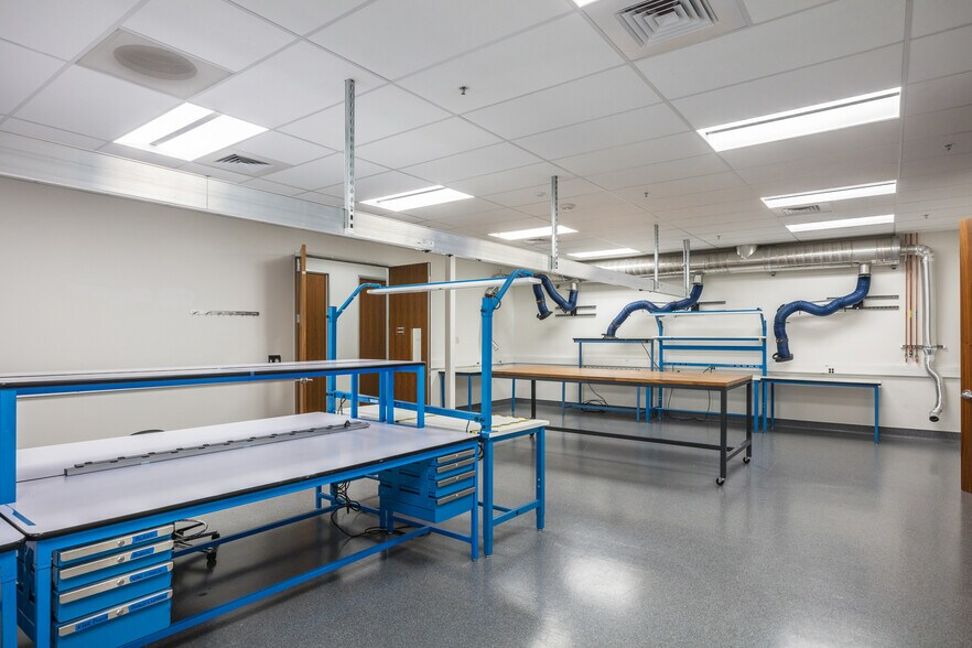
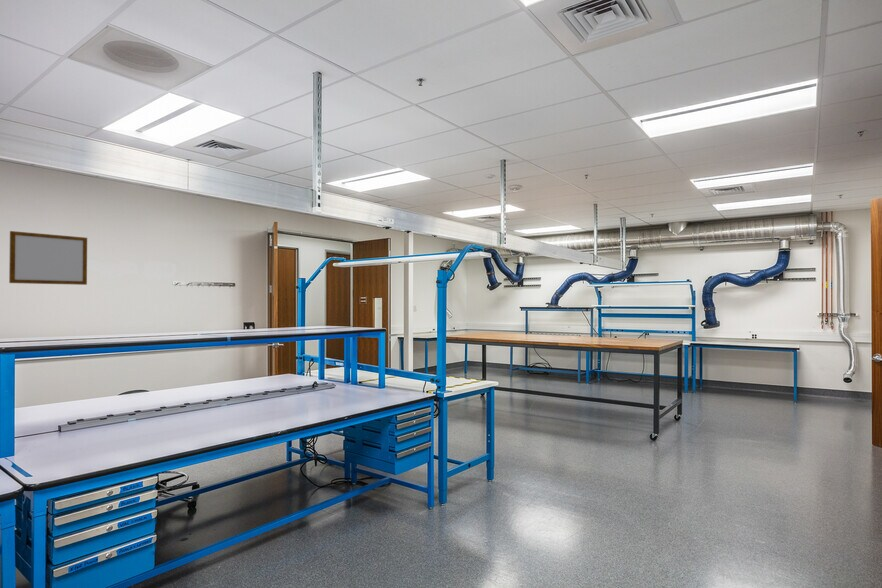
+ writing board (50, 259)
